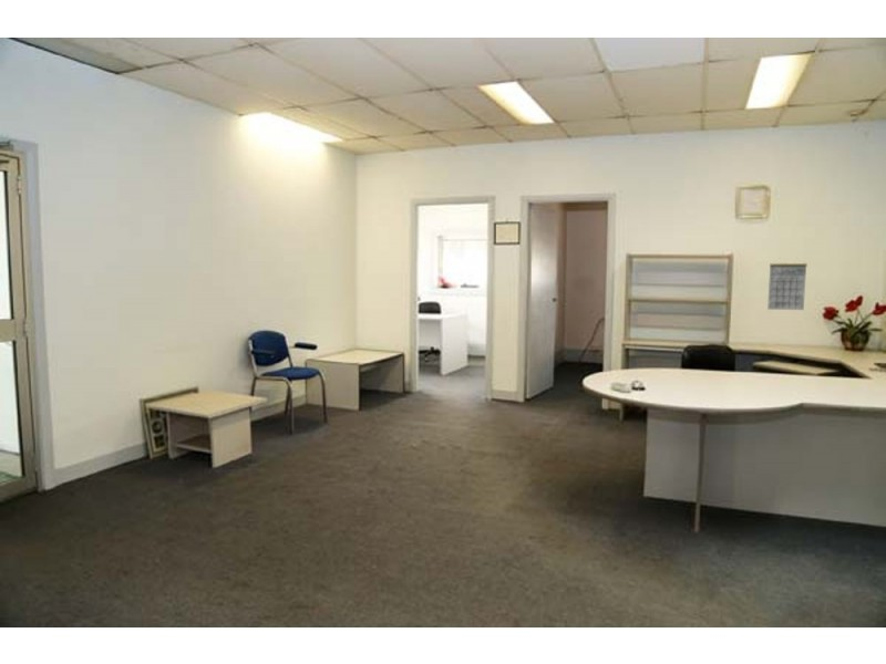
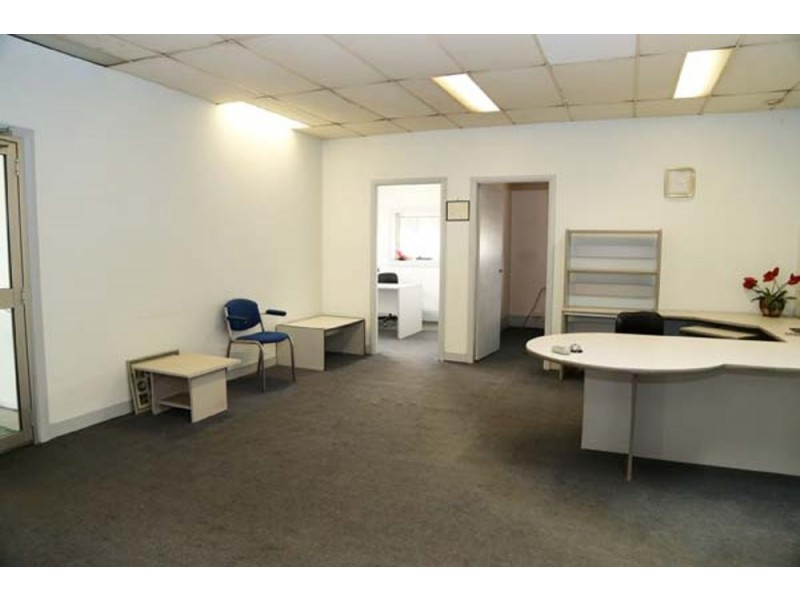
- calendar (786, 281)
